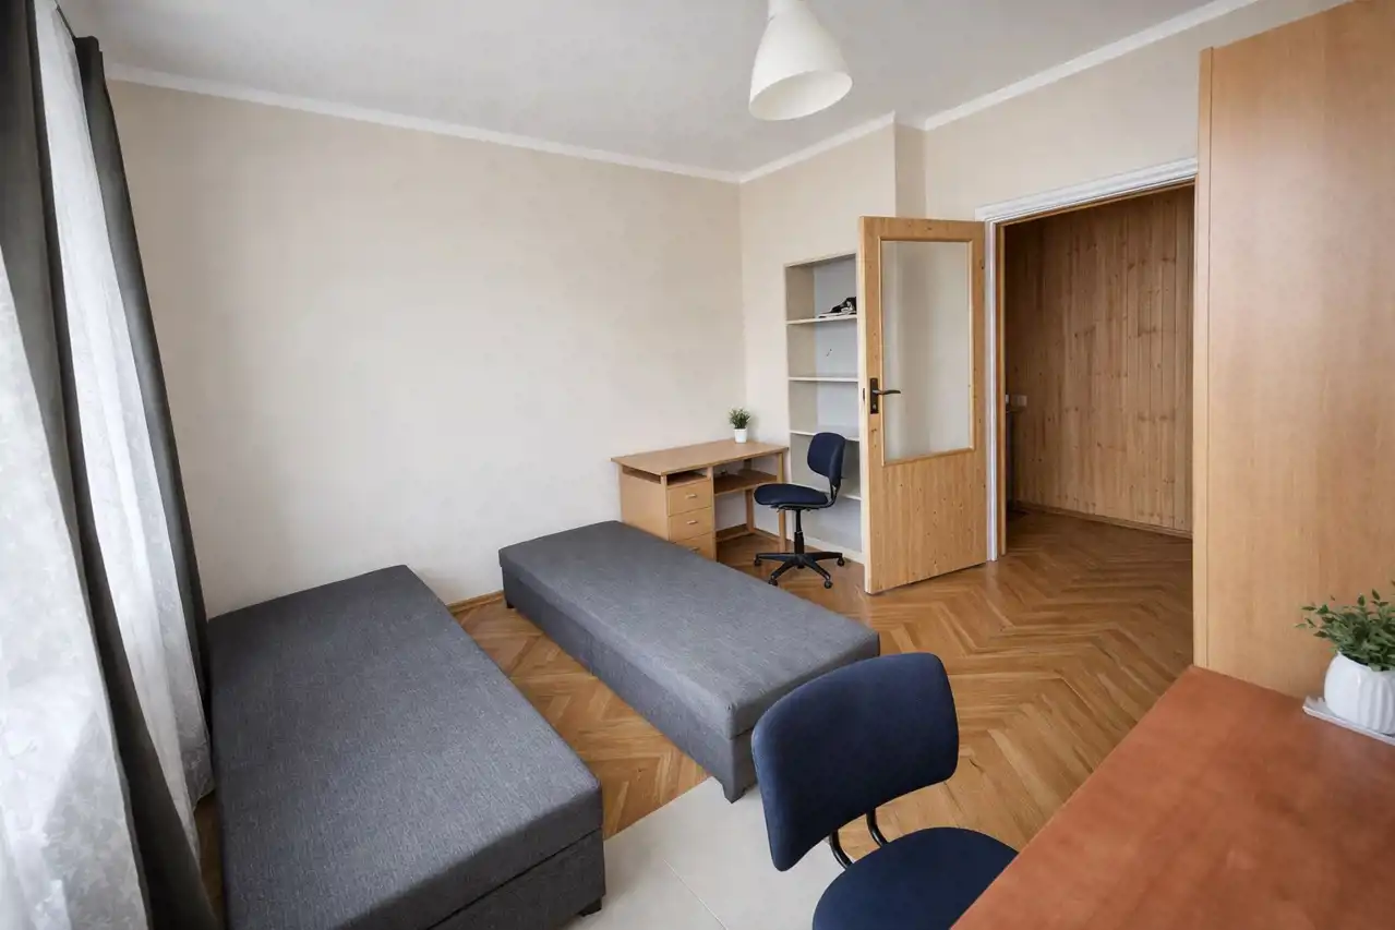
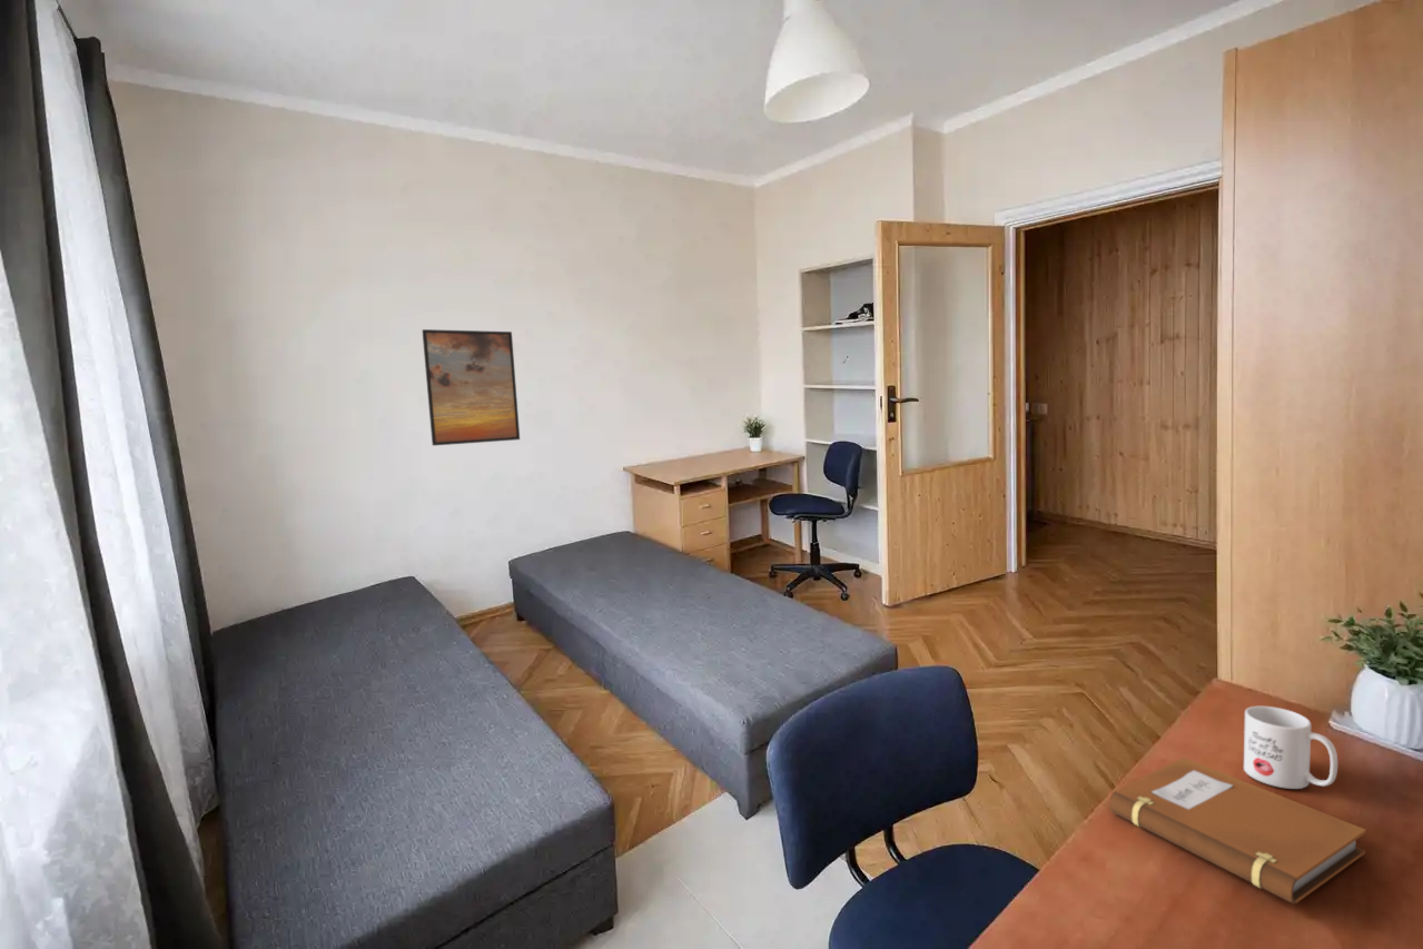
+ notebook (1224, 819)
+ mug (1289, 750)
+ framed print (473, 386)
